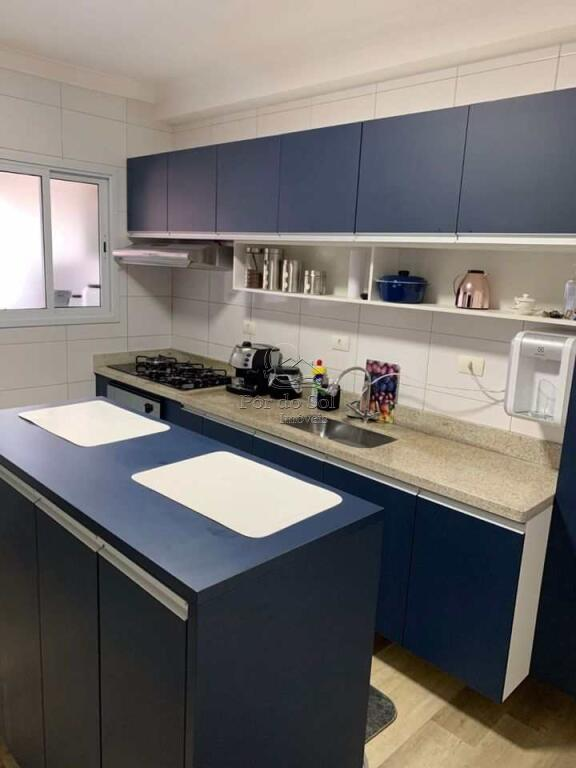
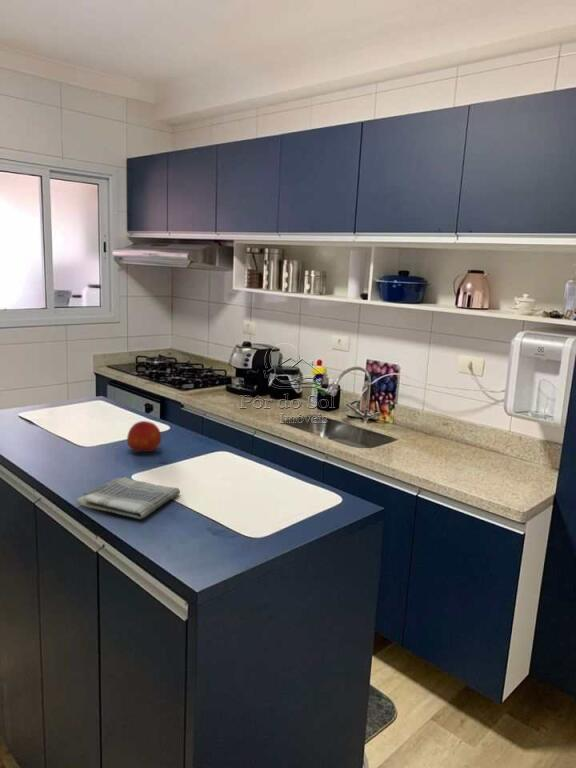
+ fruit (144, 436)
+ dish towel (129, 494)
